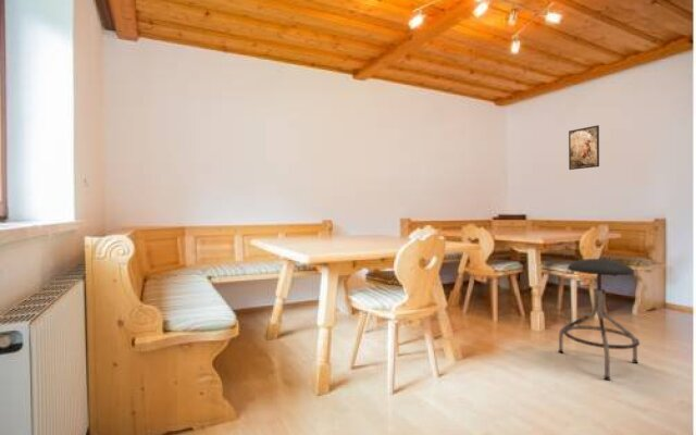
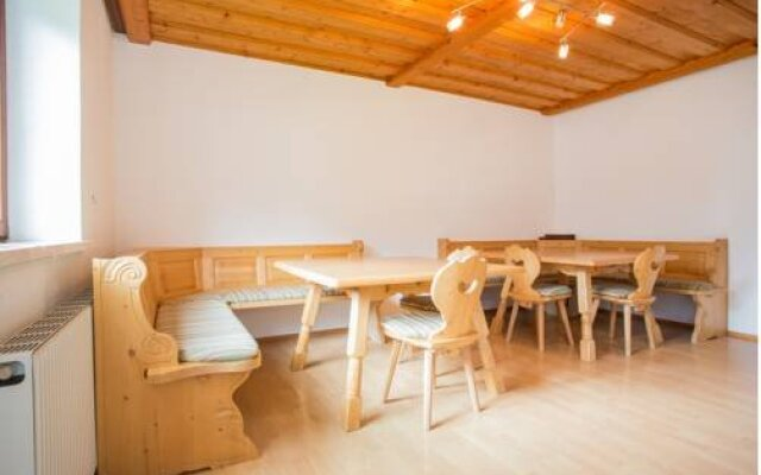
- stool (600, 312)
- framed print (583, 148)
